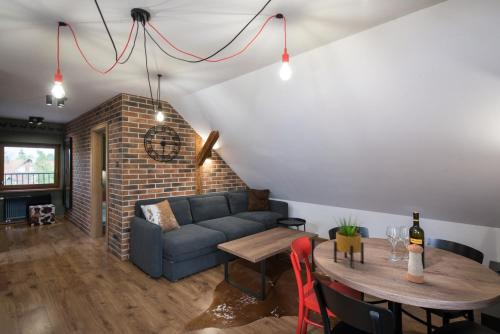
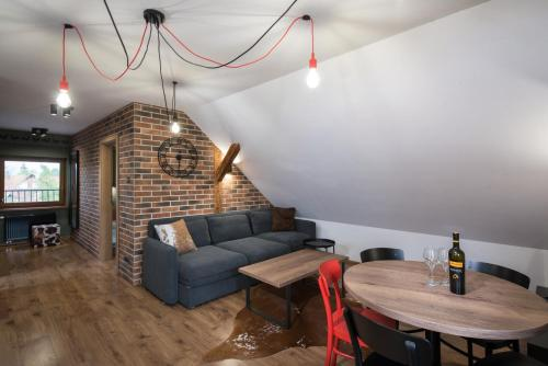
- pepper shaker (415, 261)
- potted plant (348, 238)
